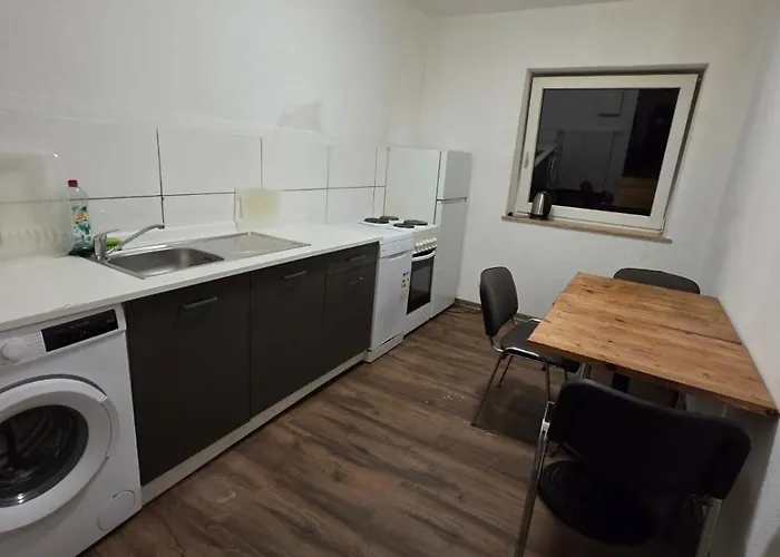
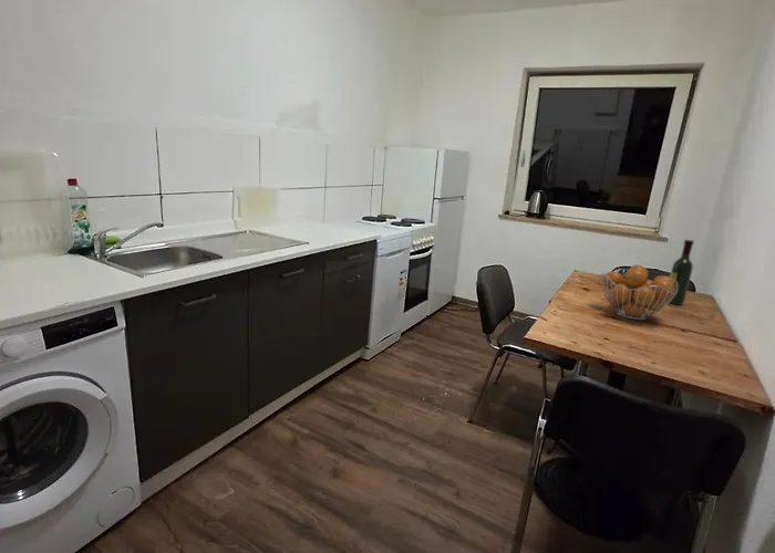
+ fruit basket (636, 291)
+ wine bottle (681, 271)
